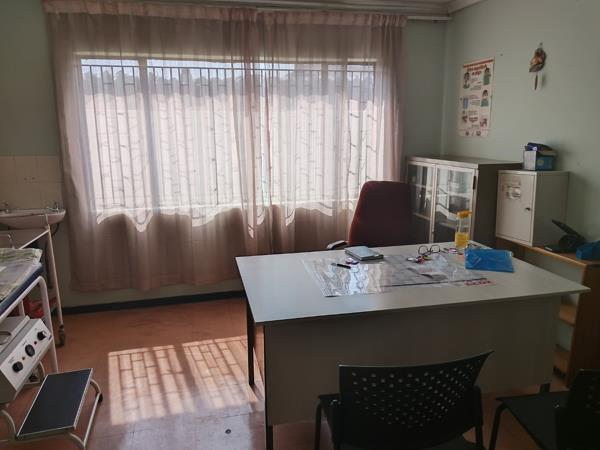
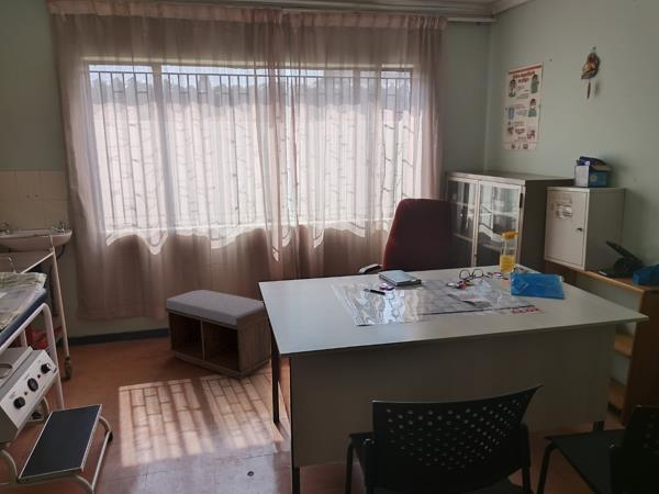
+ bench (219, 330)
